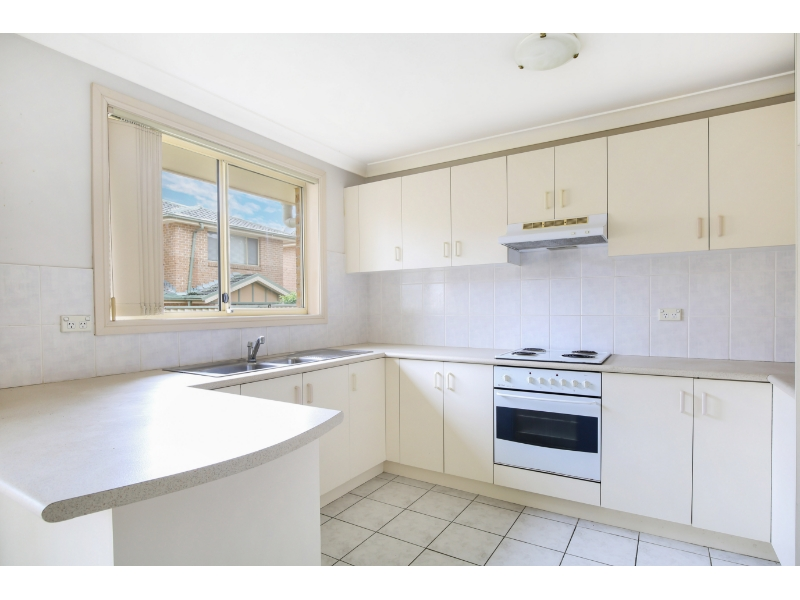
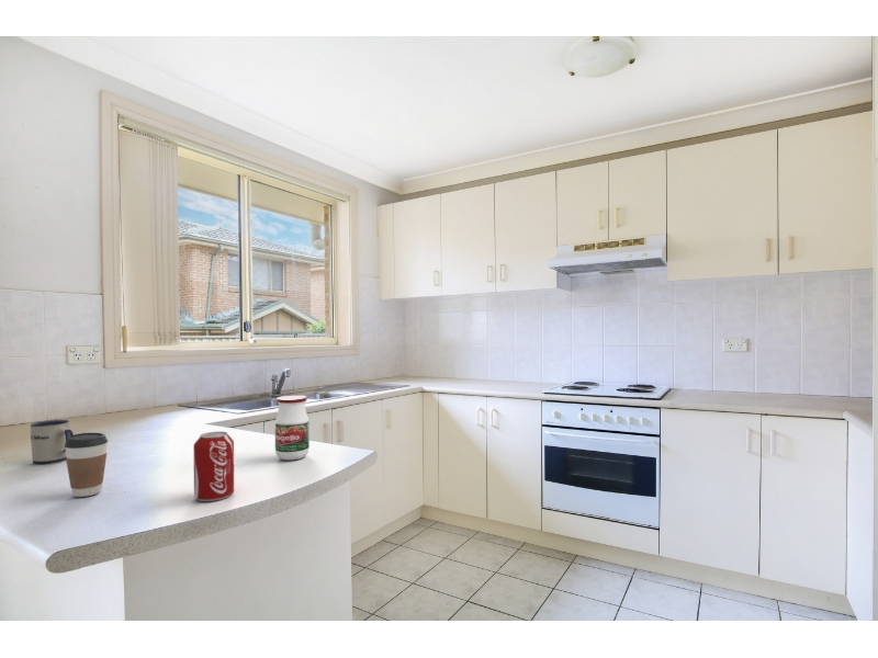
+ beverage can (214, 464)
+ coffee cup (87, 464)
+ jar (292, 427)
+ mug (54, 442)
